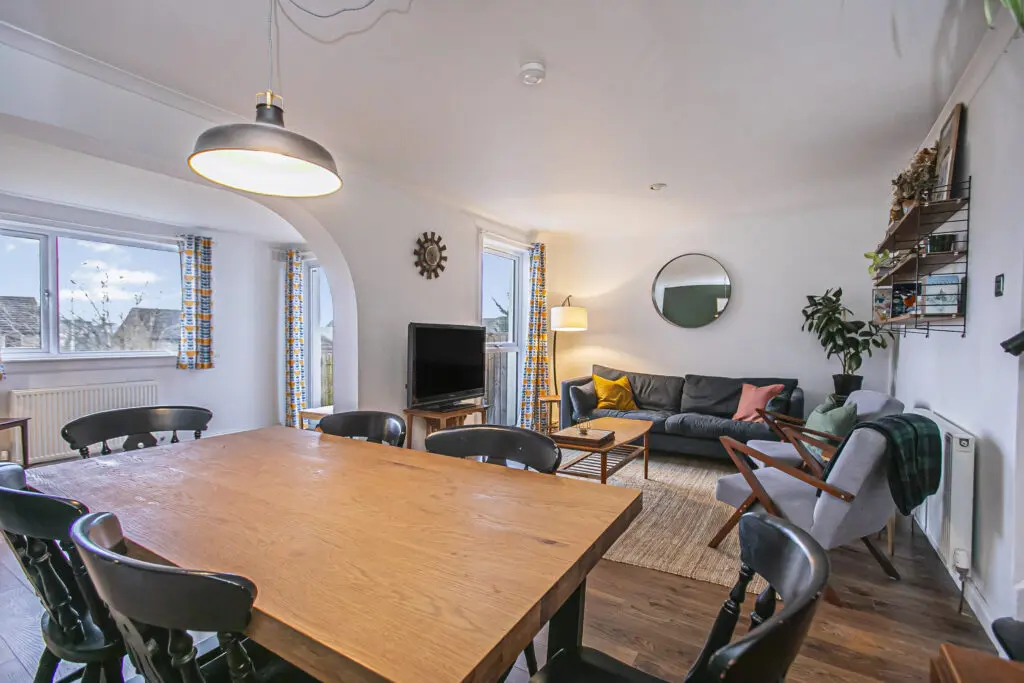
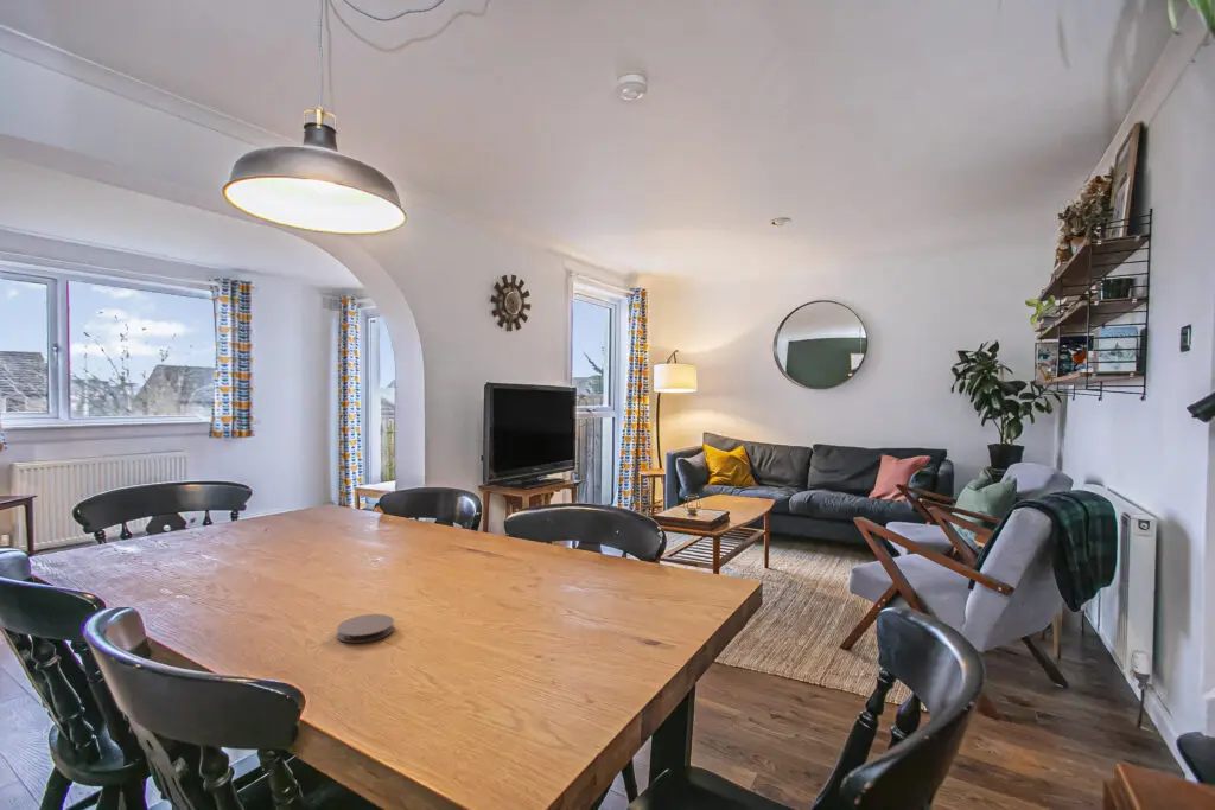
+ coaster (365, 627)
